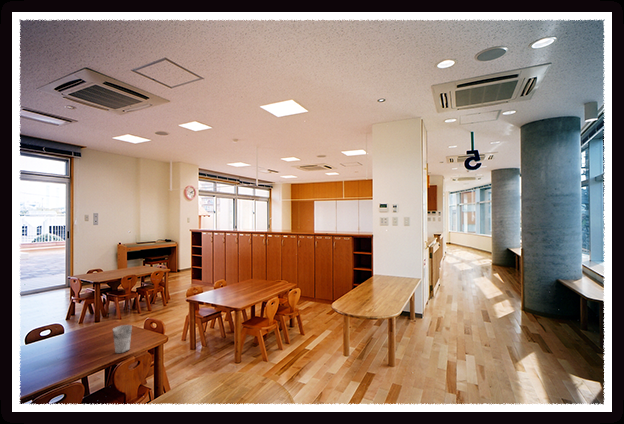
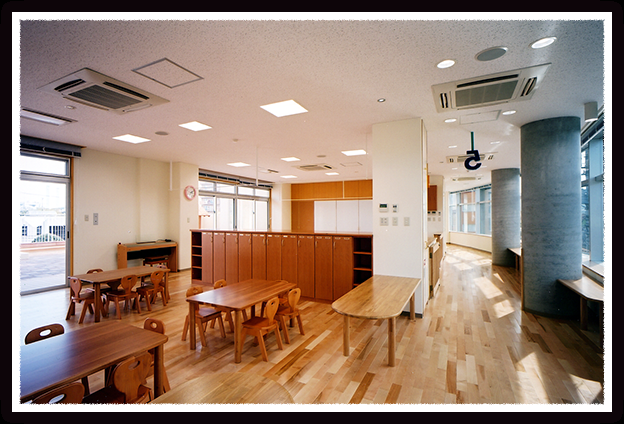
- cup (122, 339)
